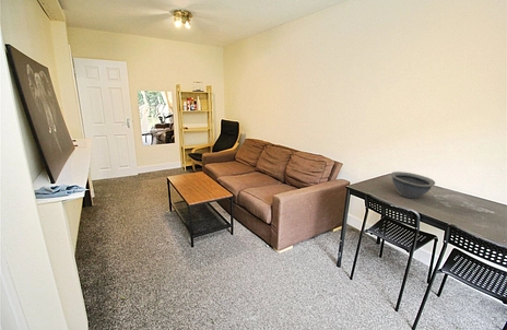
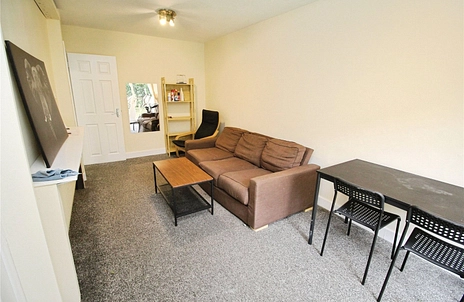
- bowl (411, 186)
